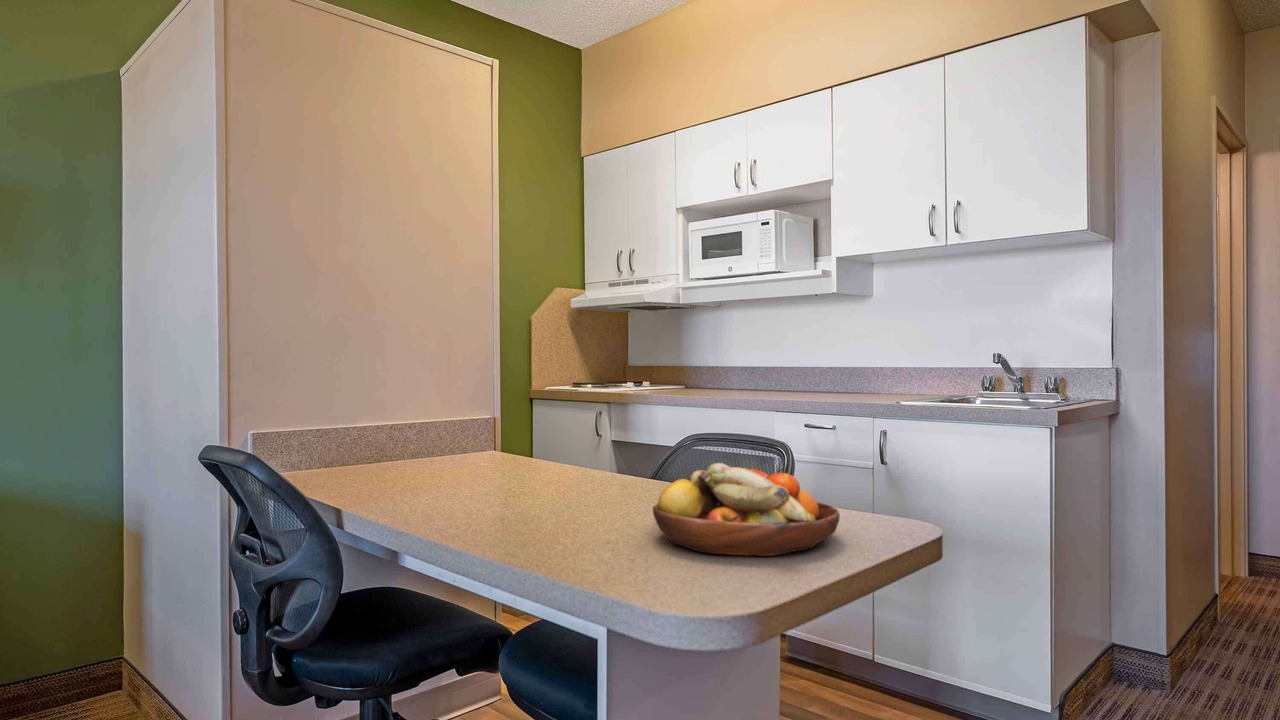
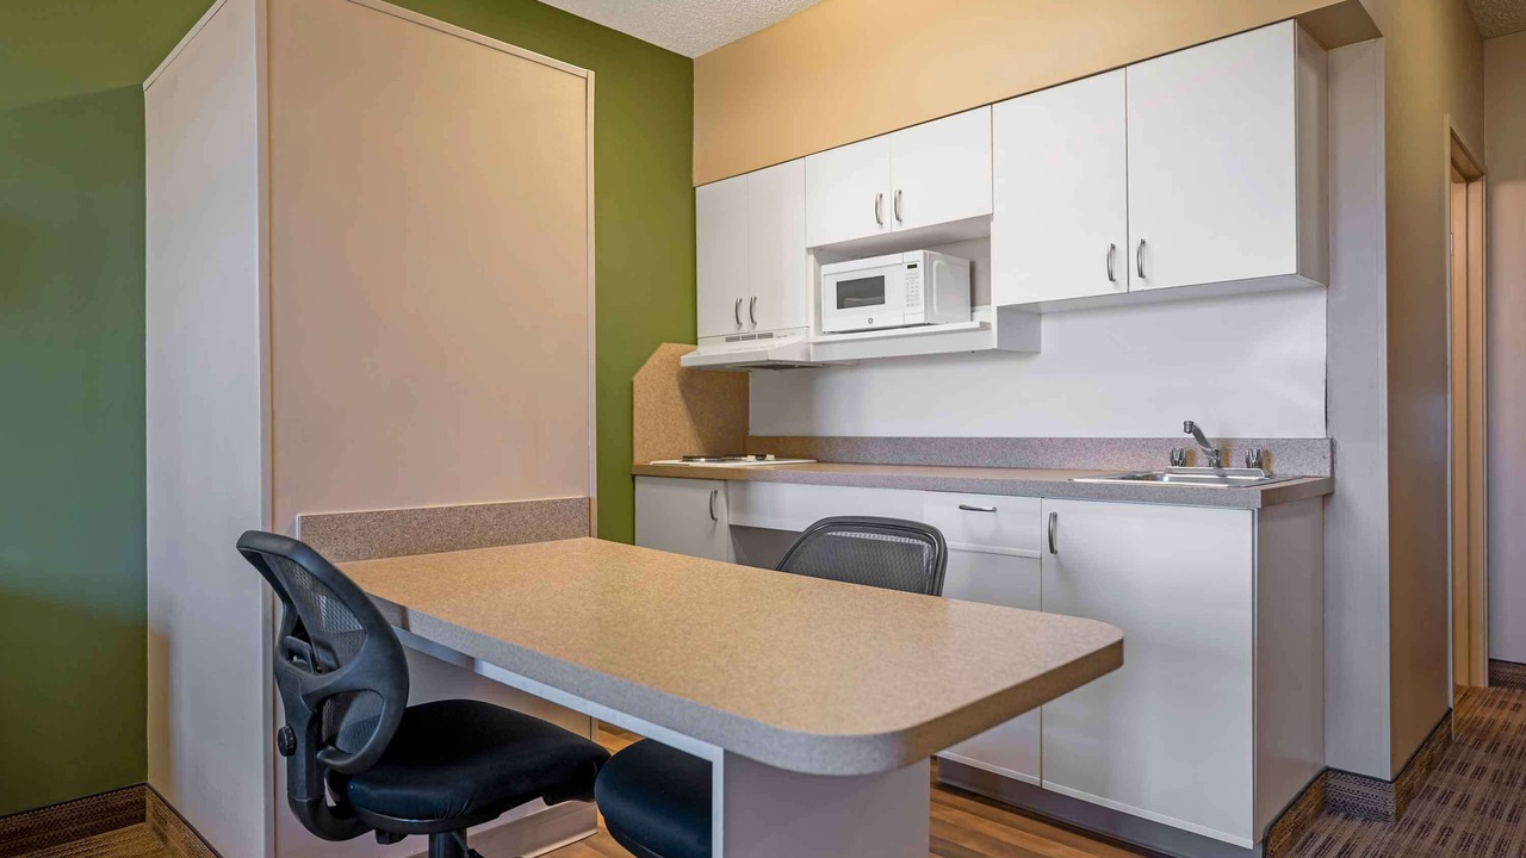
- fruit bowl (746, 500)
